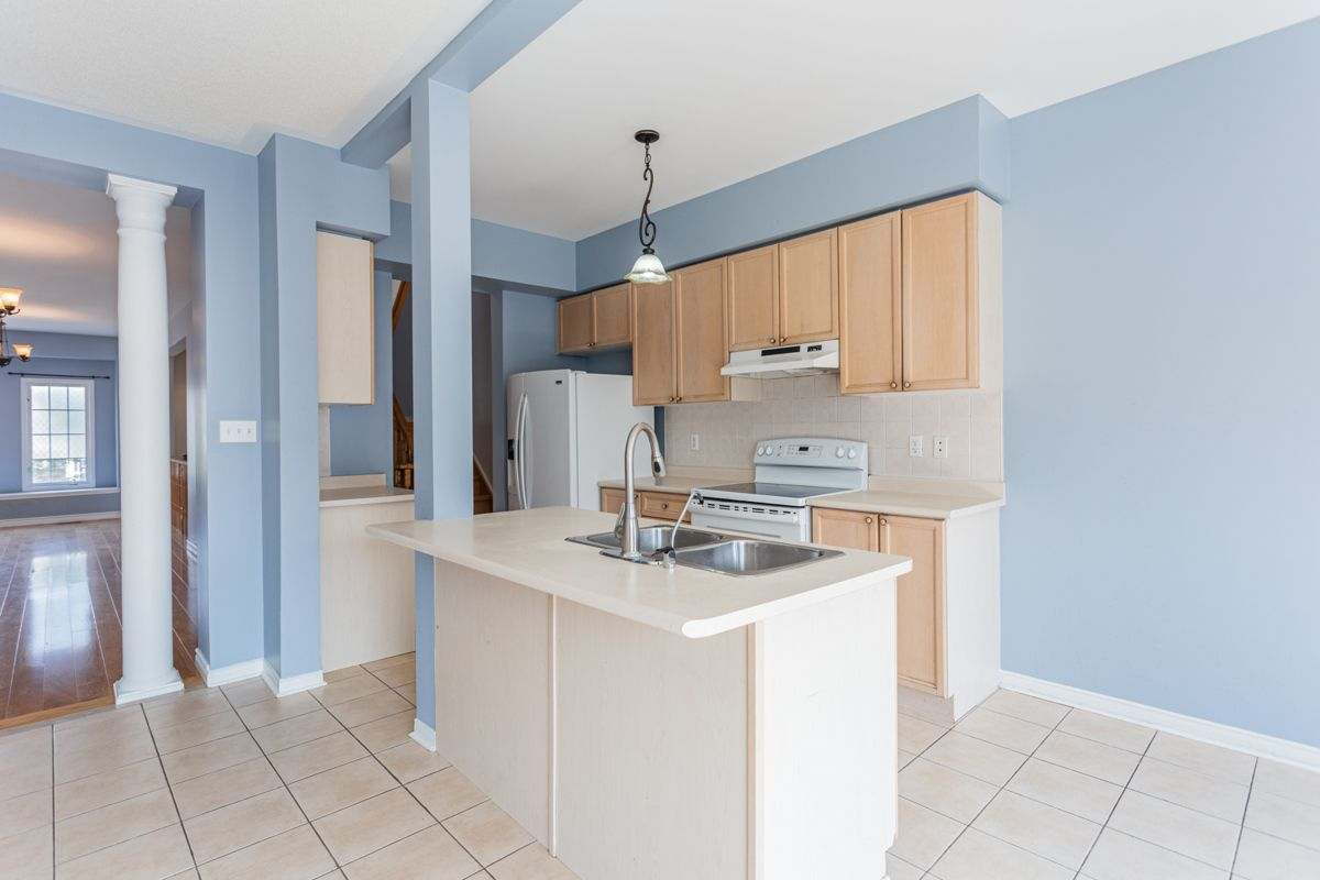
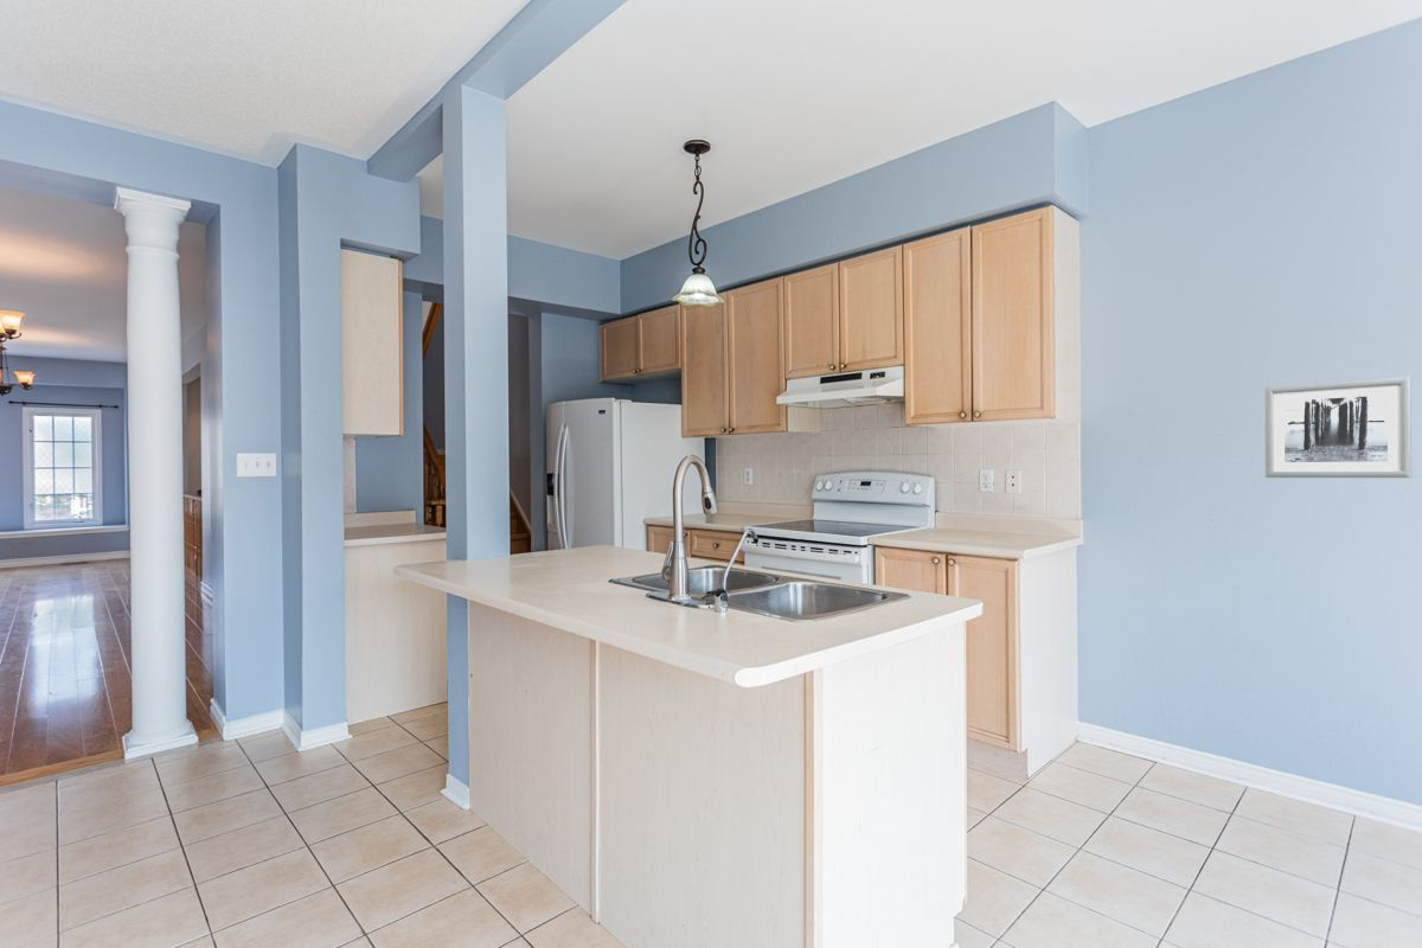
+ wall art (1334, 429)
